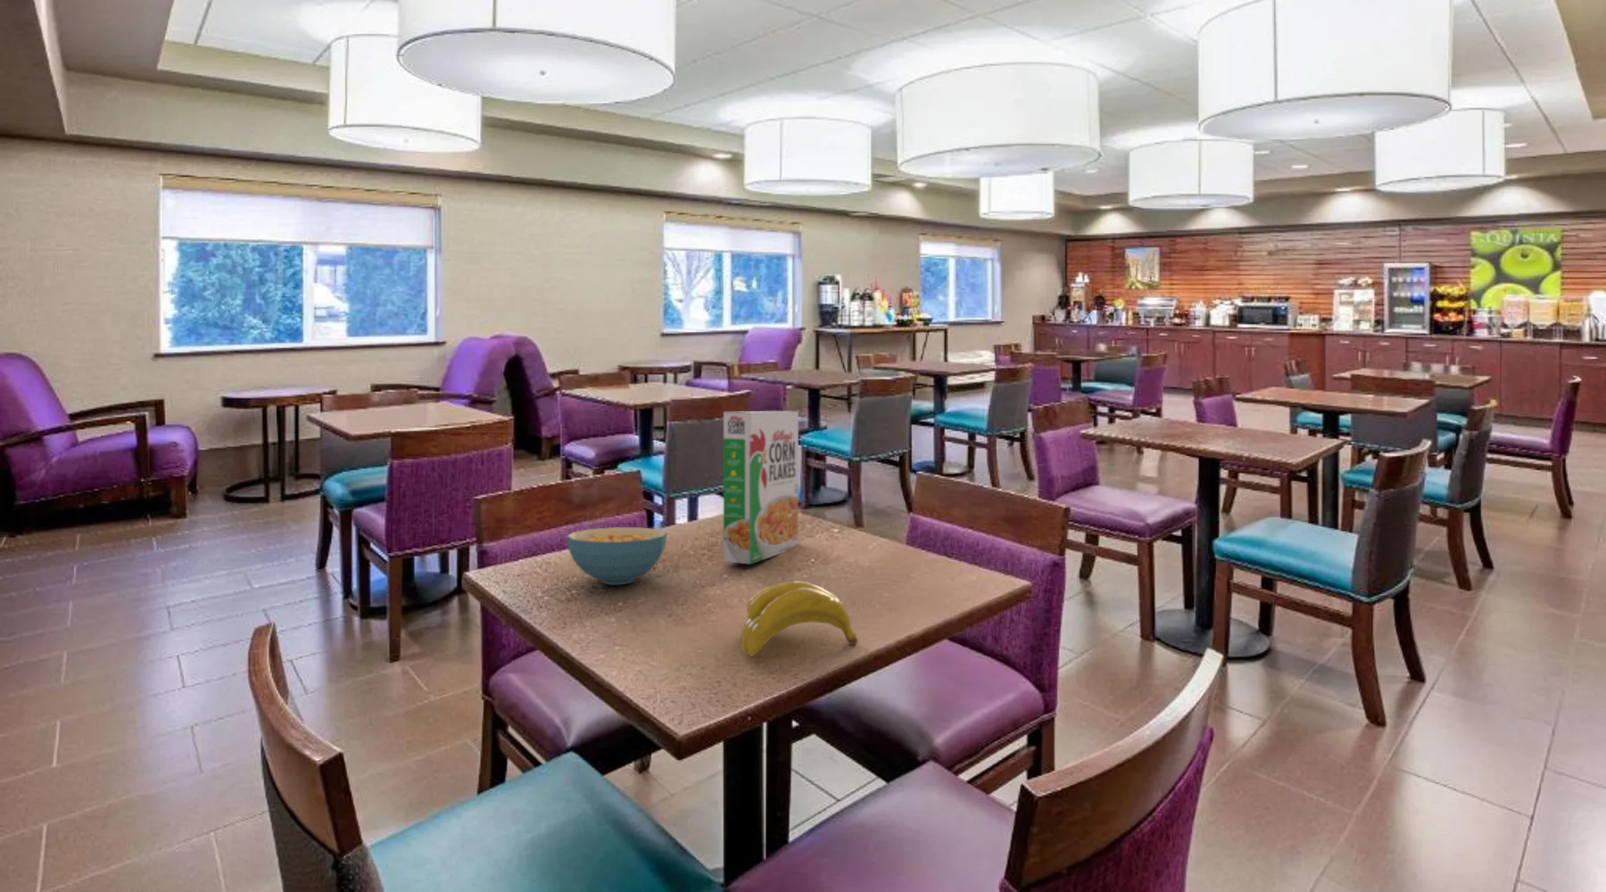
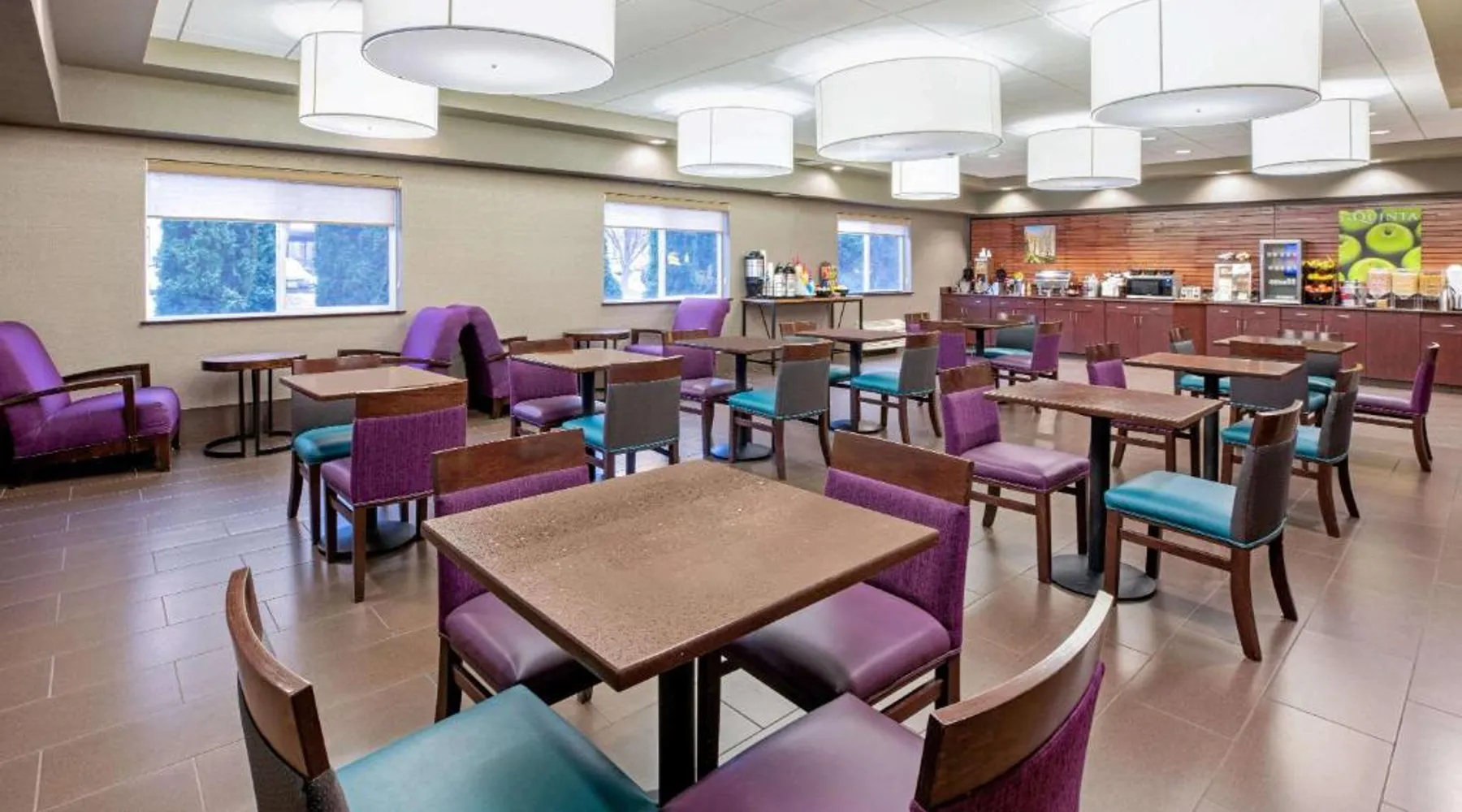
- cereal box (762, 482)
- cereal bowl (617, 558)
- banana (799, 614)
